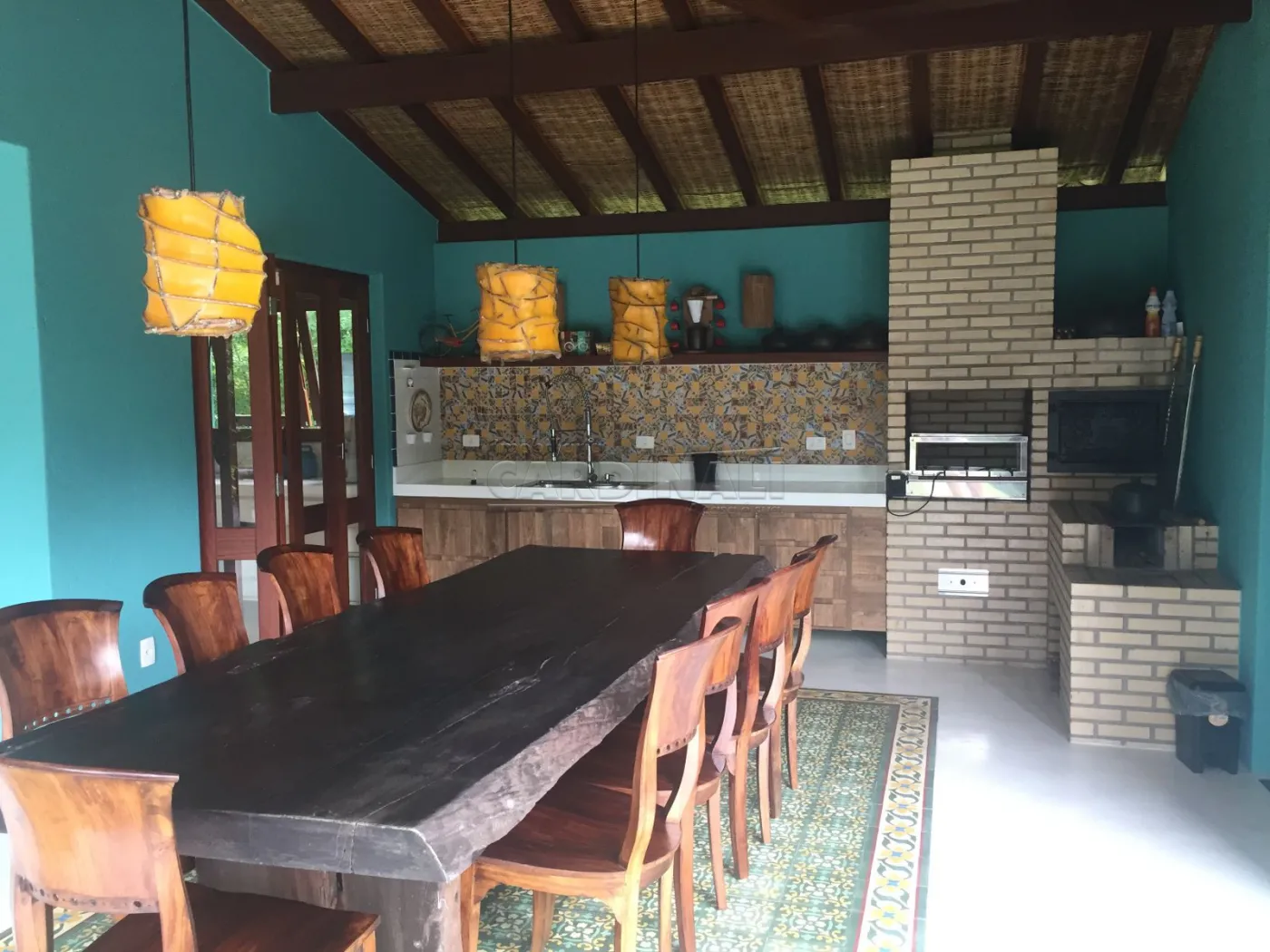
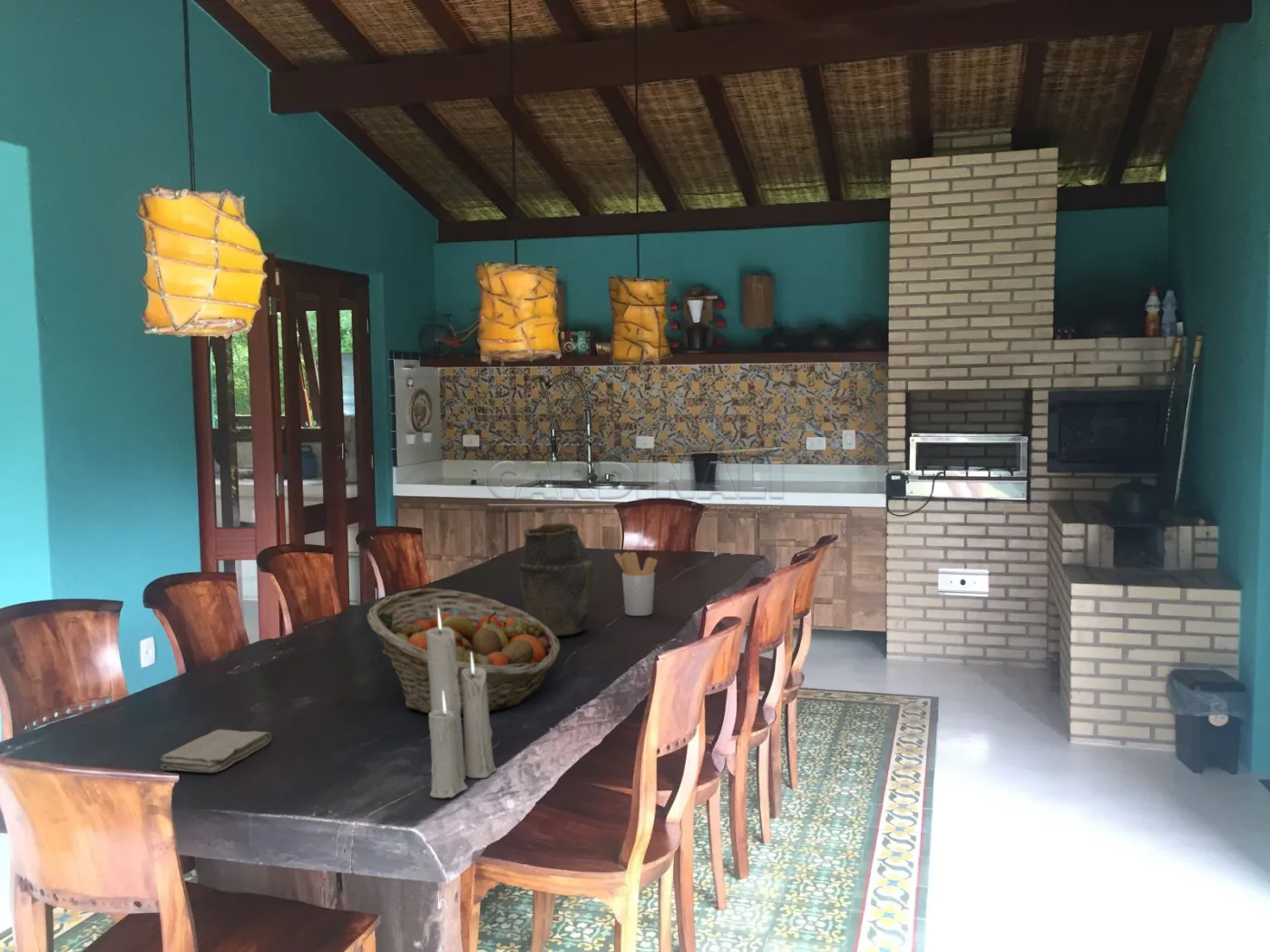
+ vase (555, 578)
+ utensil holder (634, 581)
+ candle (454, 690)
+ fruit basket (466, 646)
+ washcloth (217, 748)
